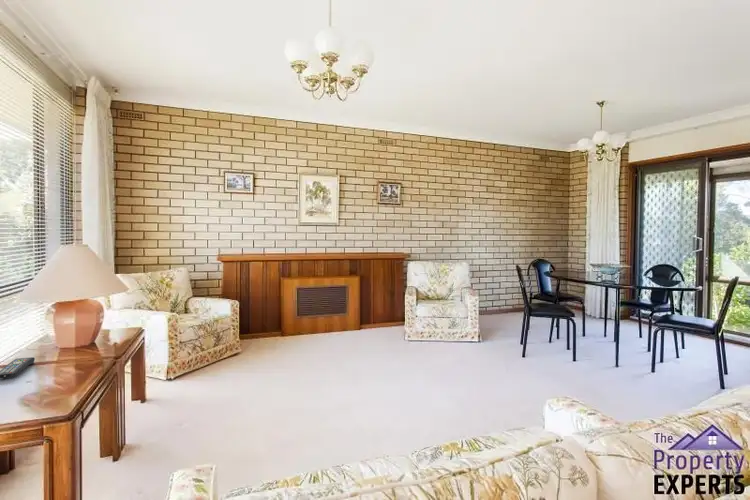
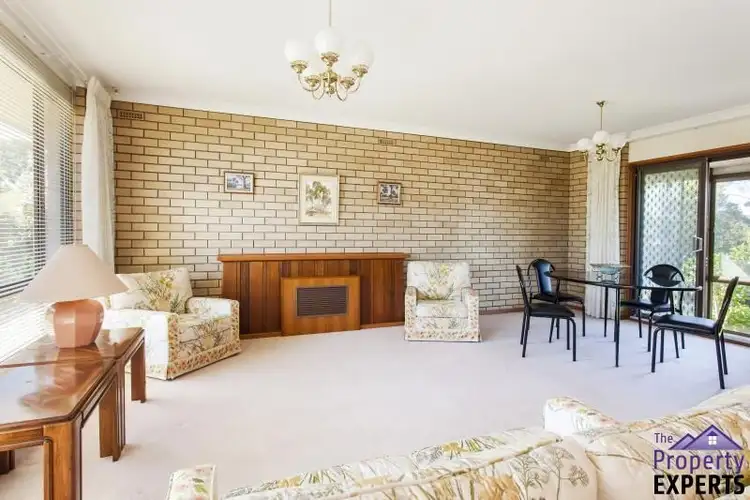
- remote control (16, 366)
